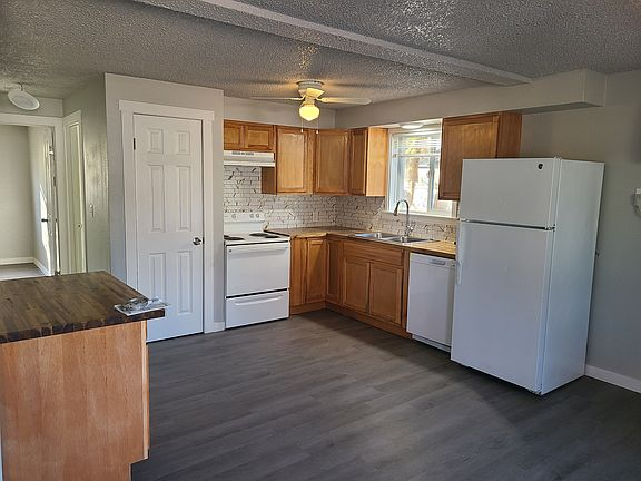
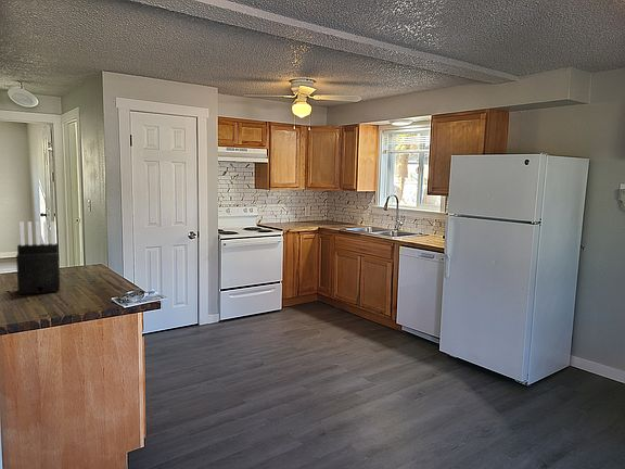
+ knife block (38, 256)
